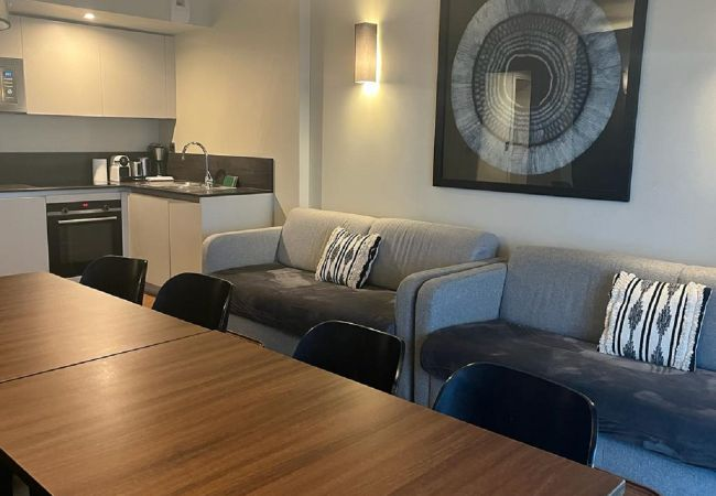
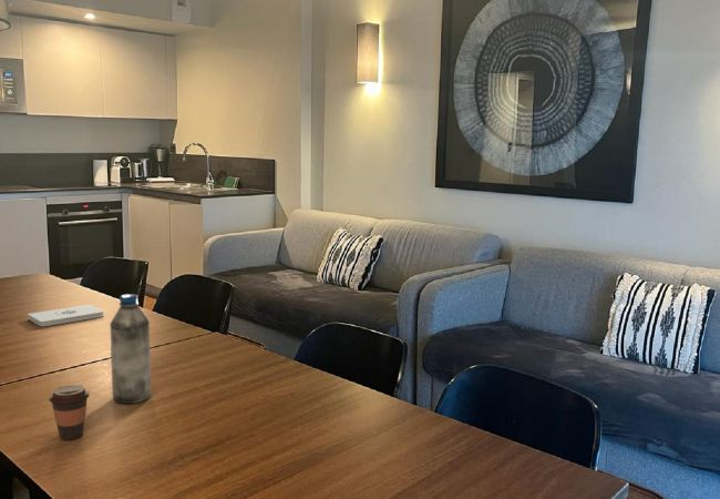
+ coffee cup (70, 413)
+ notepad (66, 315)
+ water bottle (130, 346)
